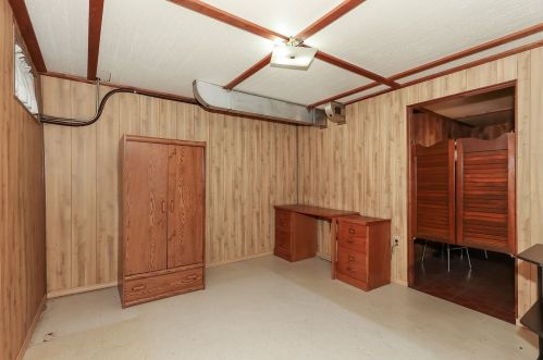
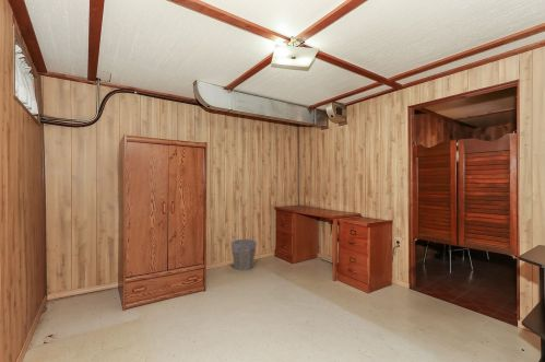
+ waste bin (242, 254)
